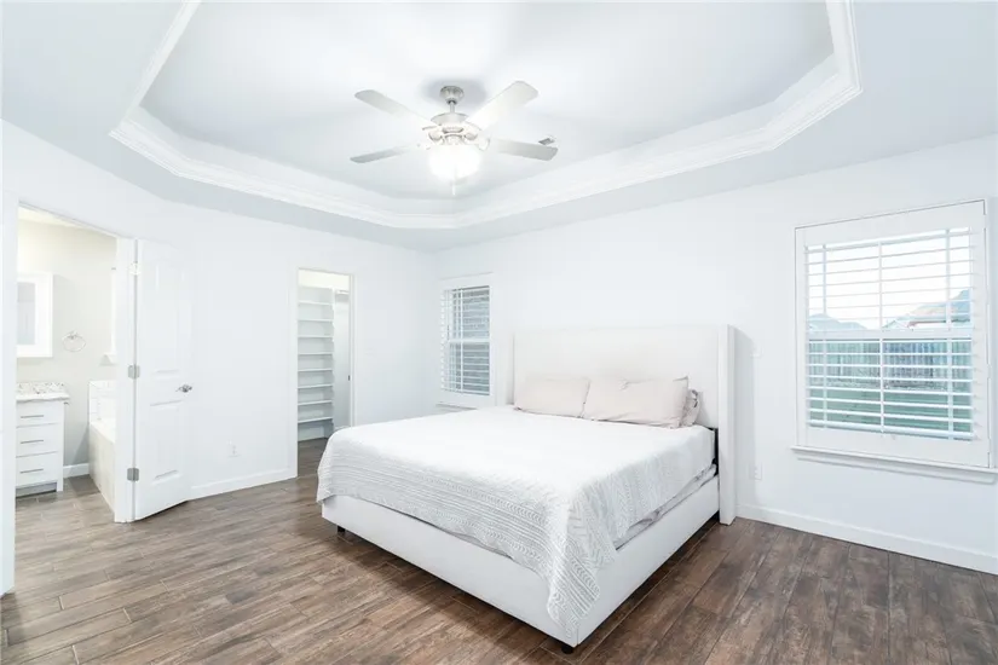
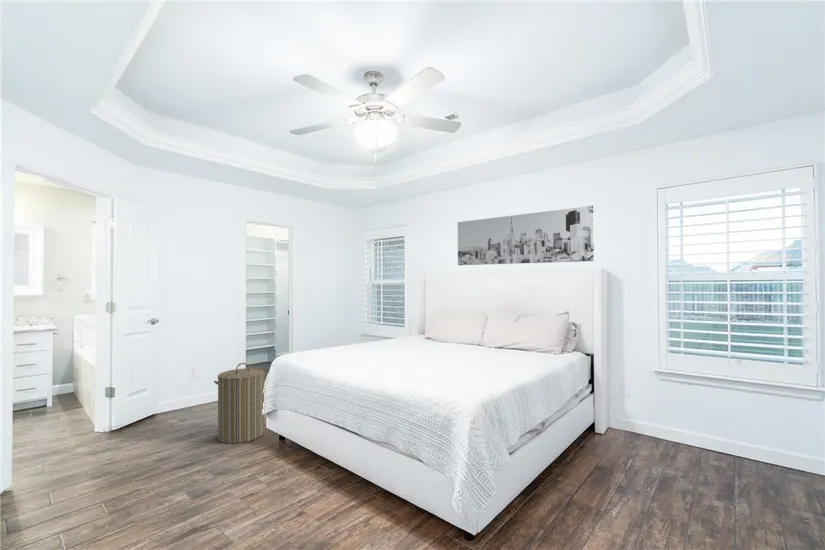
+ wall art (518, 239)
+ laundry hamper (241, 399)
